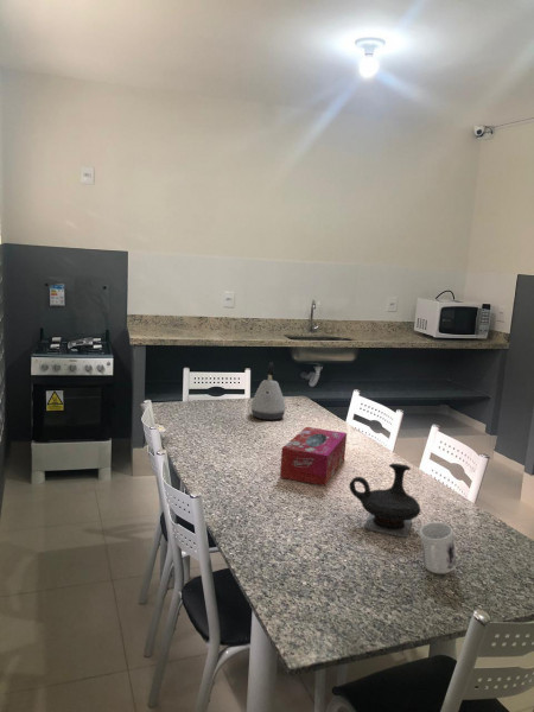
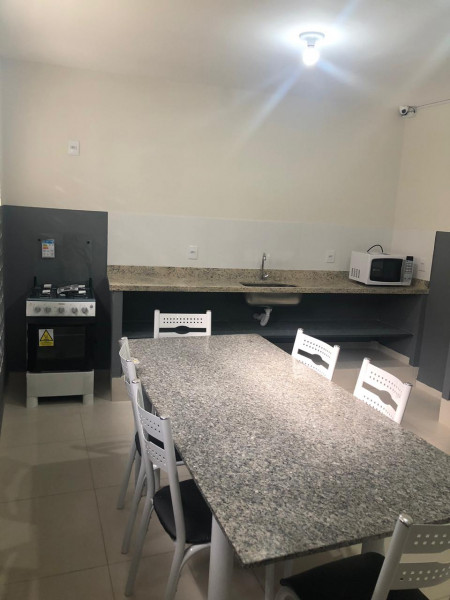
- kettle (269, 389)
- teapot (384, 495)
- mug (439, 549)
- tissue box (314, 453)
